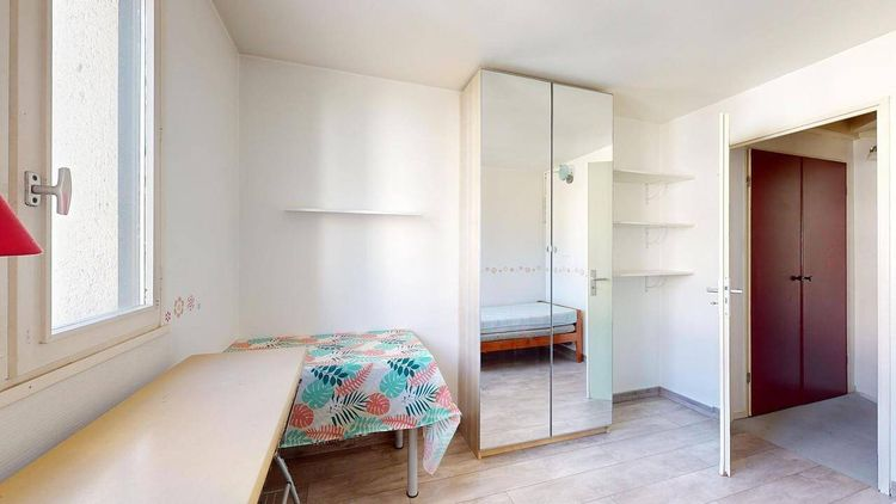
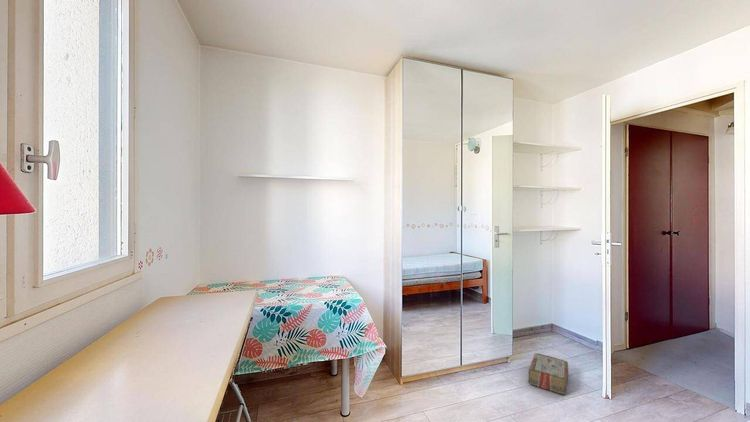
+ carton (548, 371)
